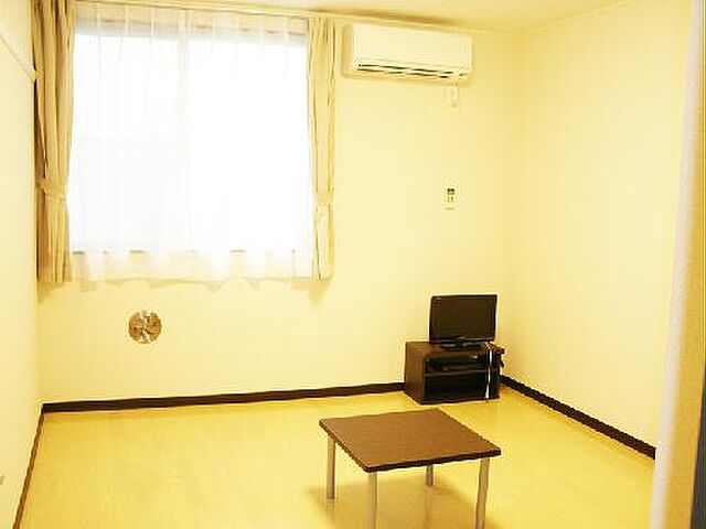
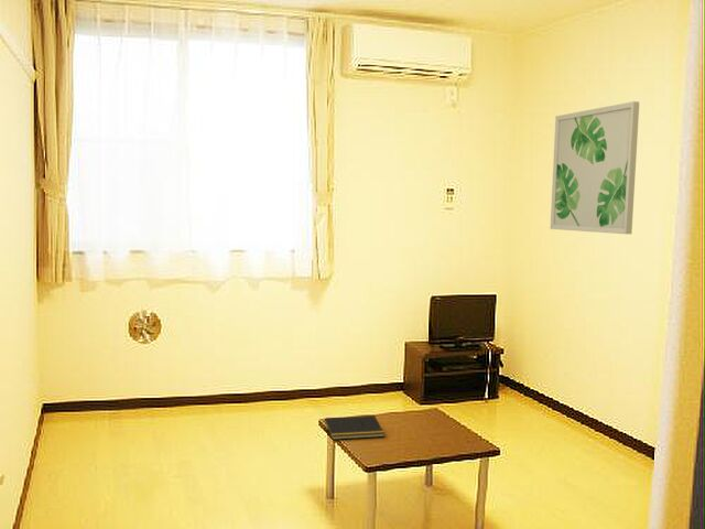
+ wall art (590, 171)
+ notepad (354, 427)
